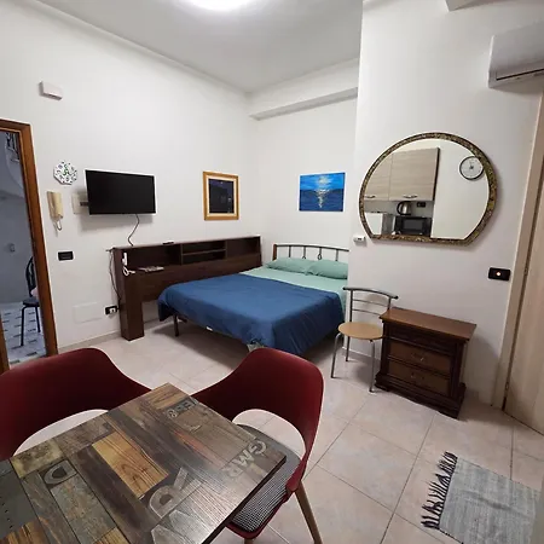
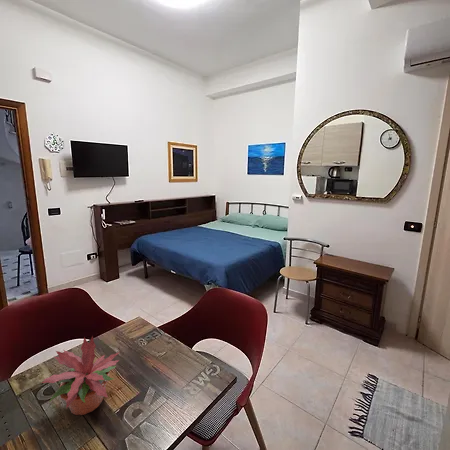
+ potted plant (84, 373)
